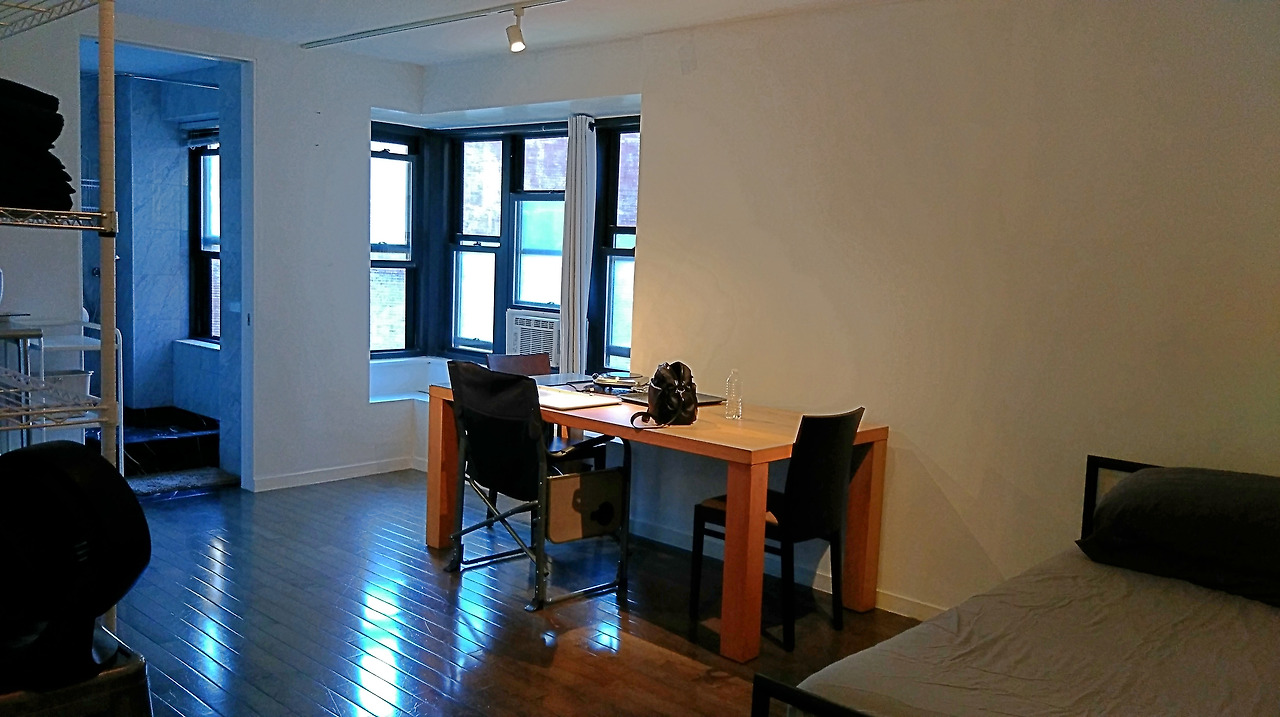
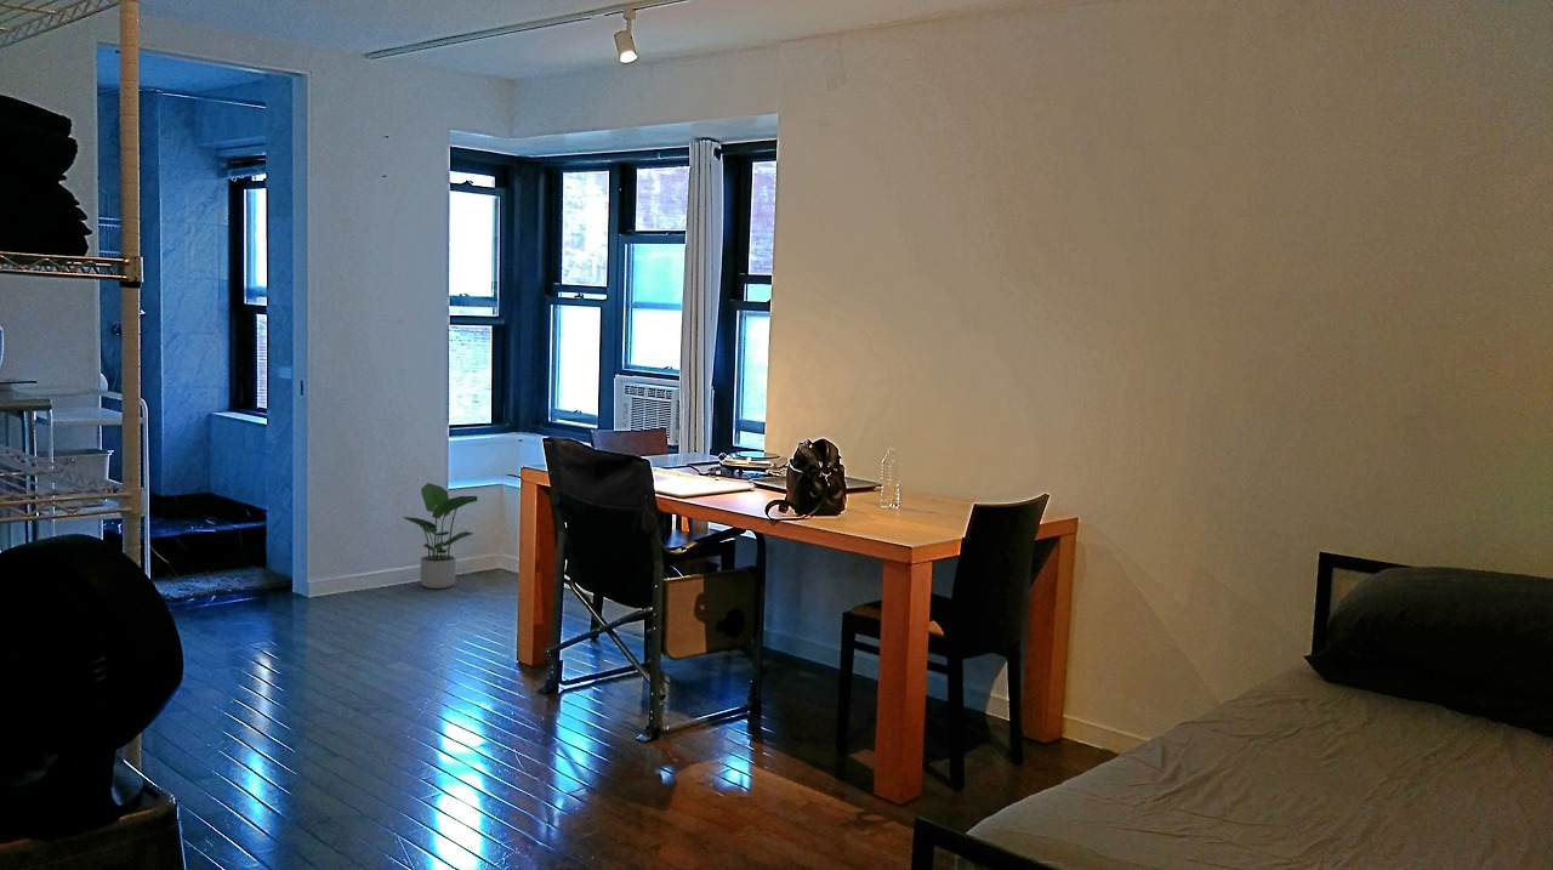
+ potted plant (438, 536)
